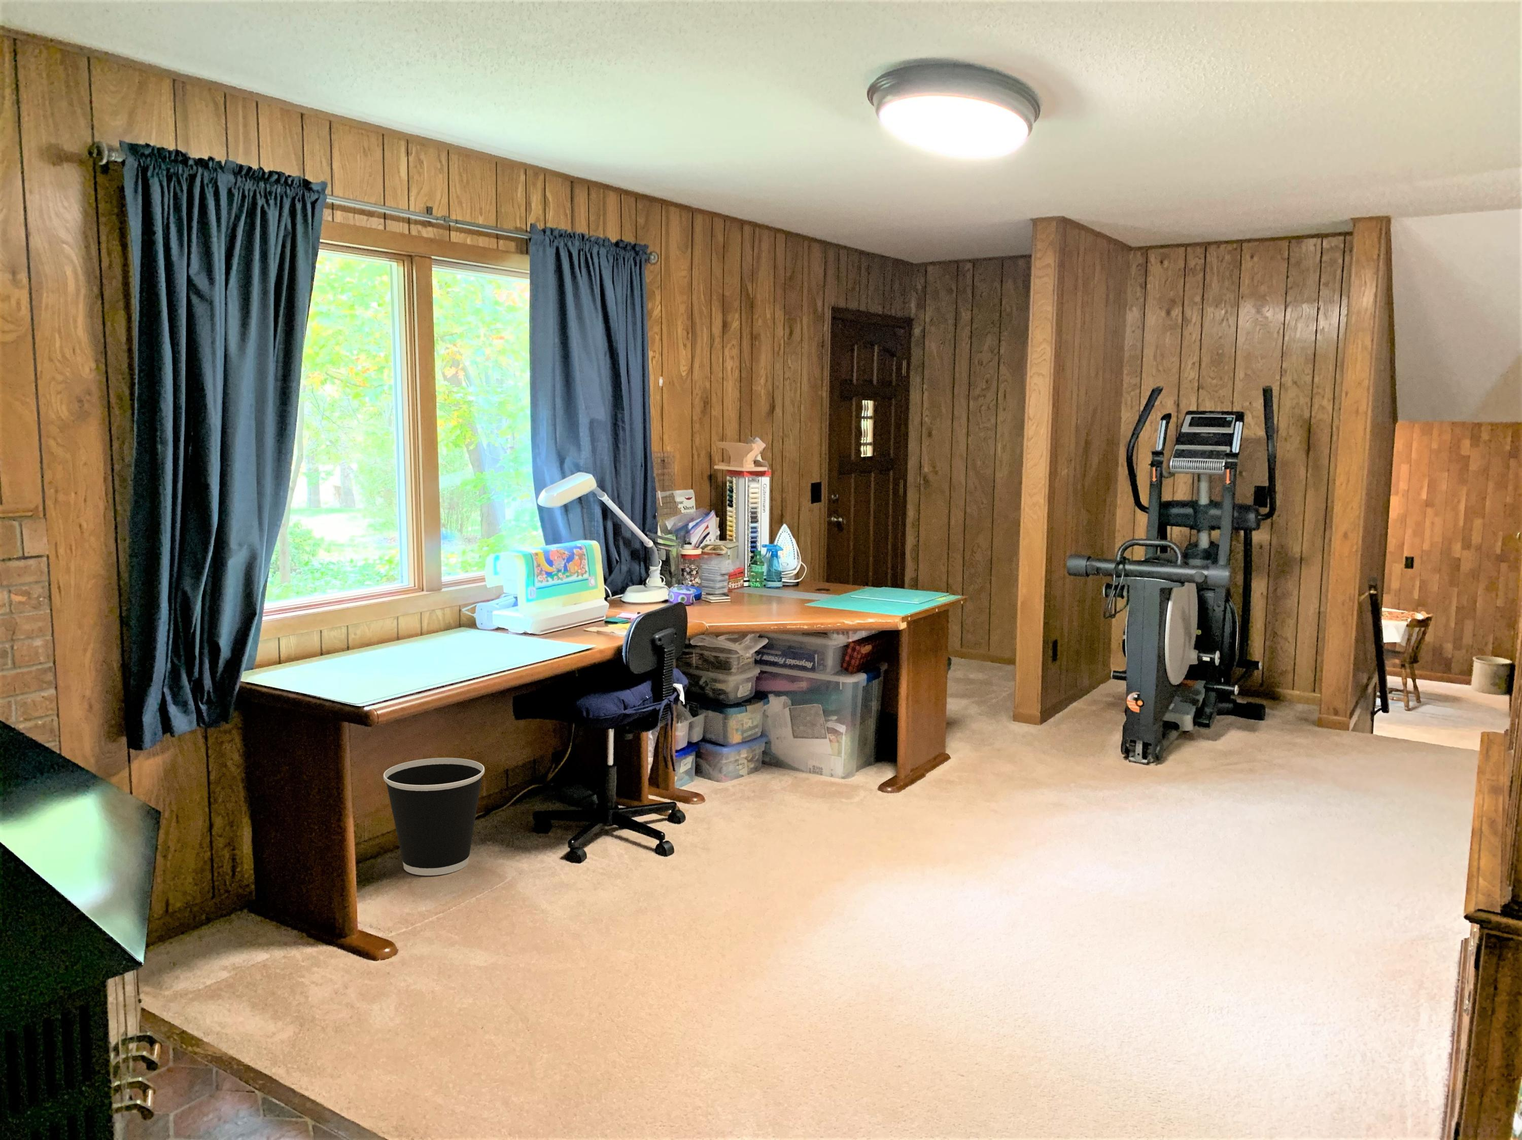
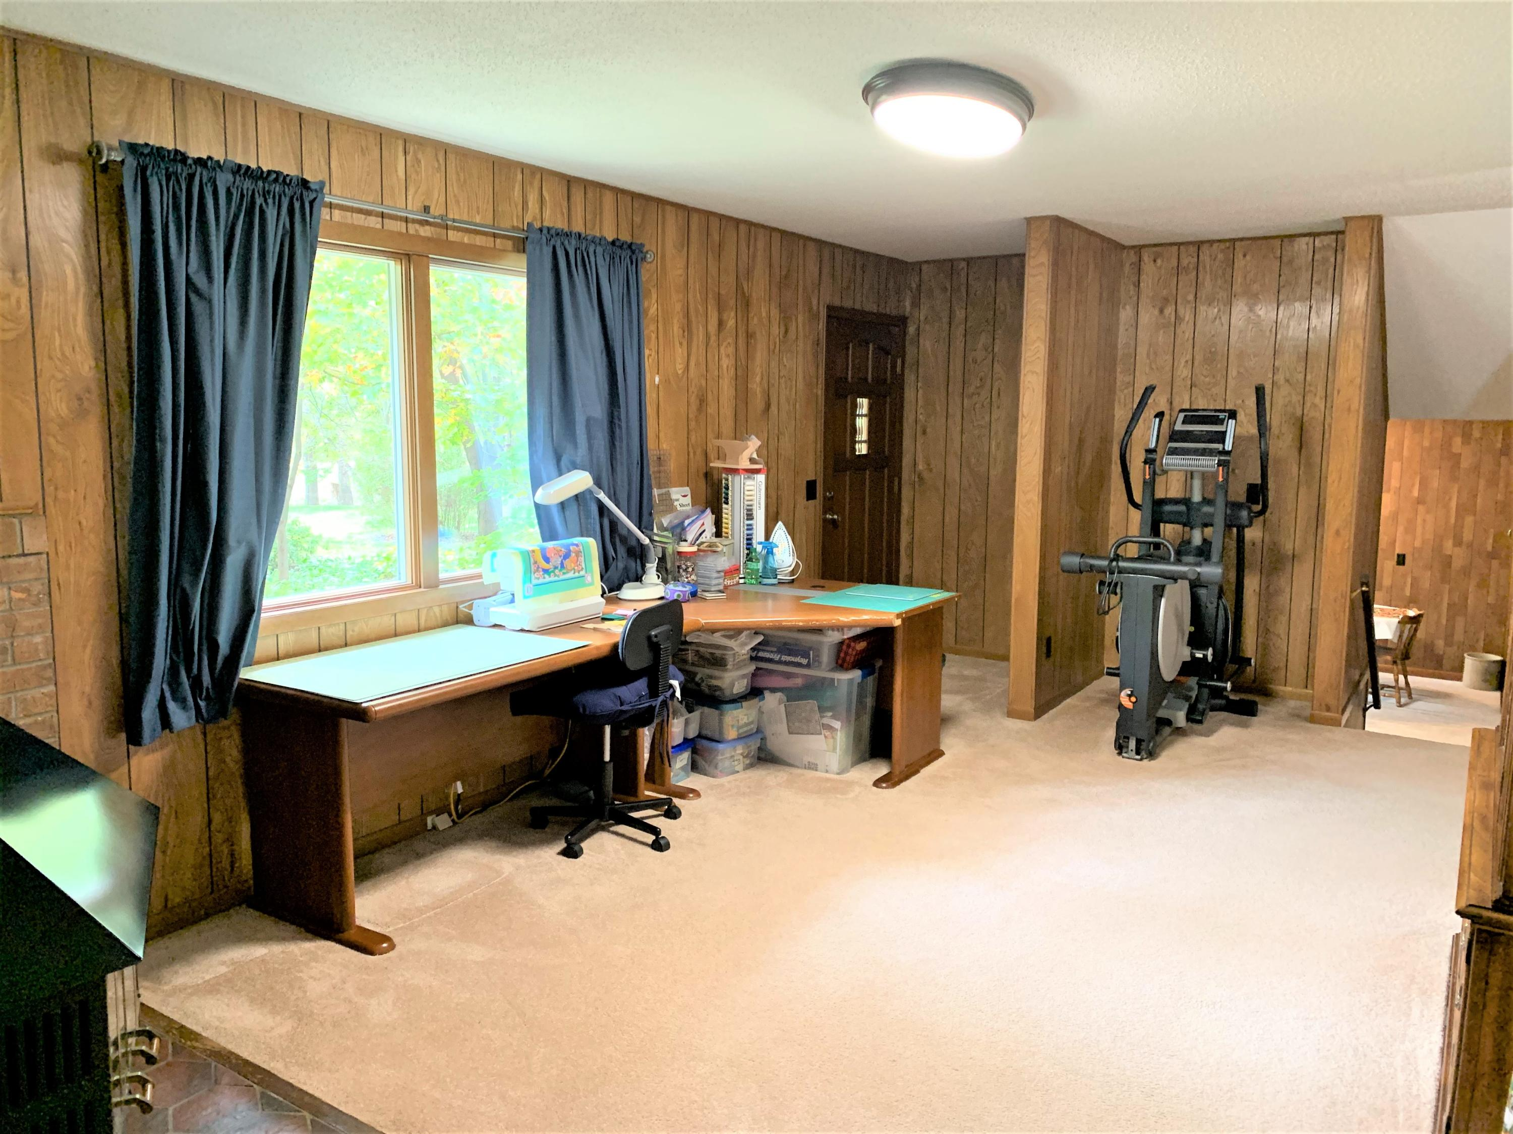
- wastebasket (435, 817)
